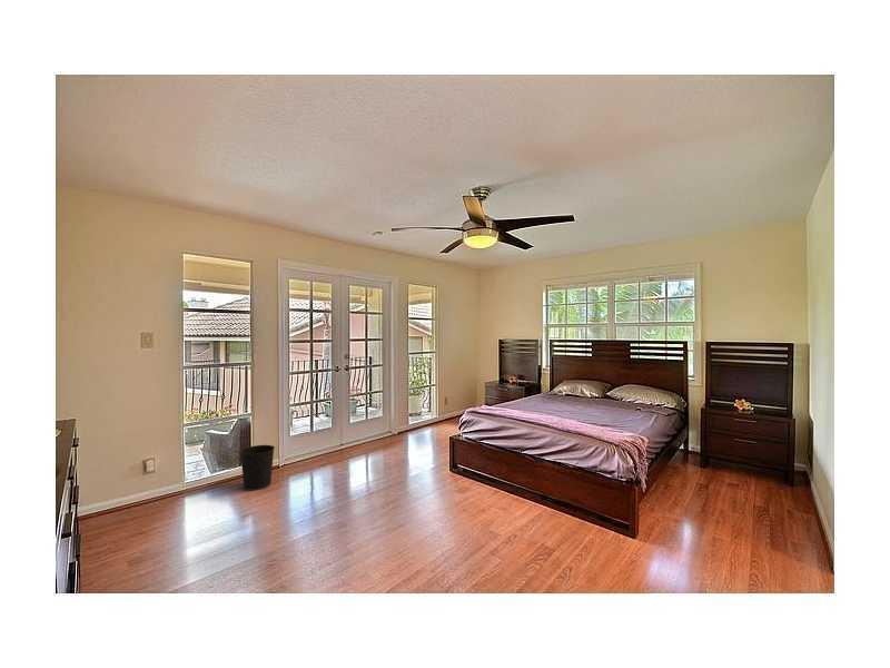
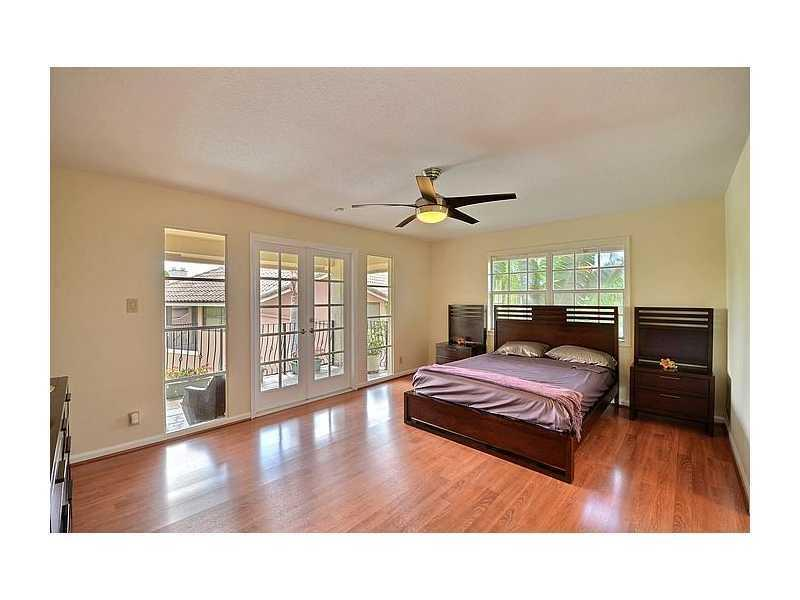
- wastebasket (257, 466)
